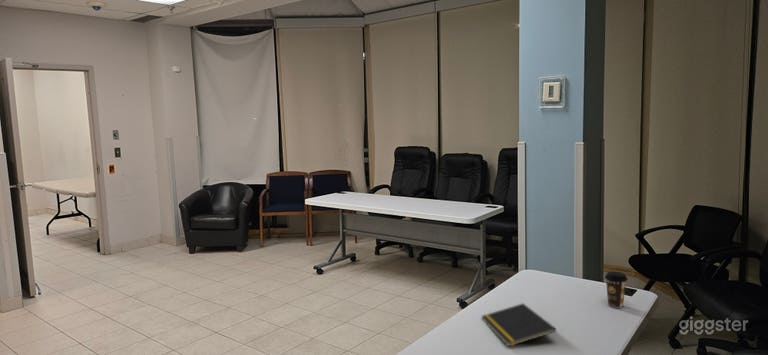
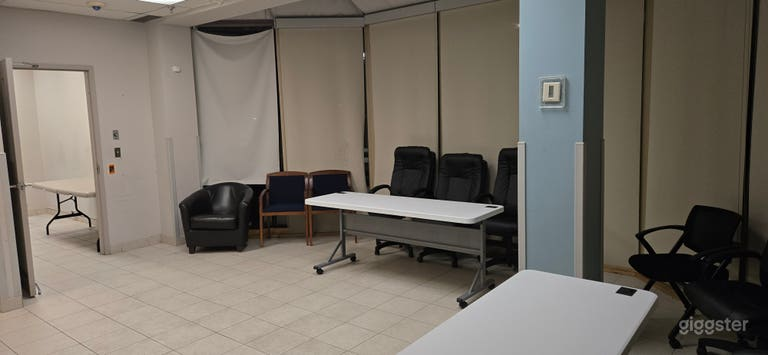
- coffee cup (615, 289)
- notepad (516, 323)
